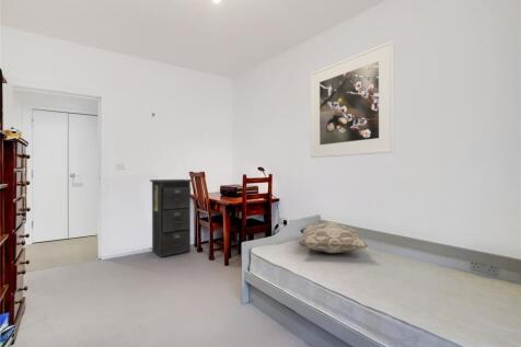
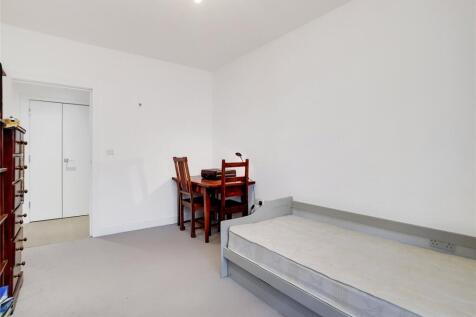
- decorative pillow (329, 236)
- filing cabinet (172, 216)
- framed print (346, 107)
